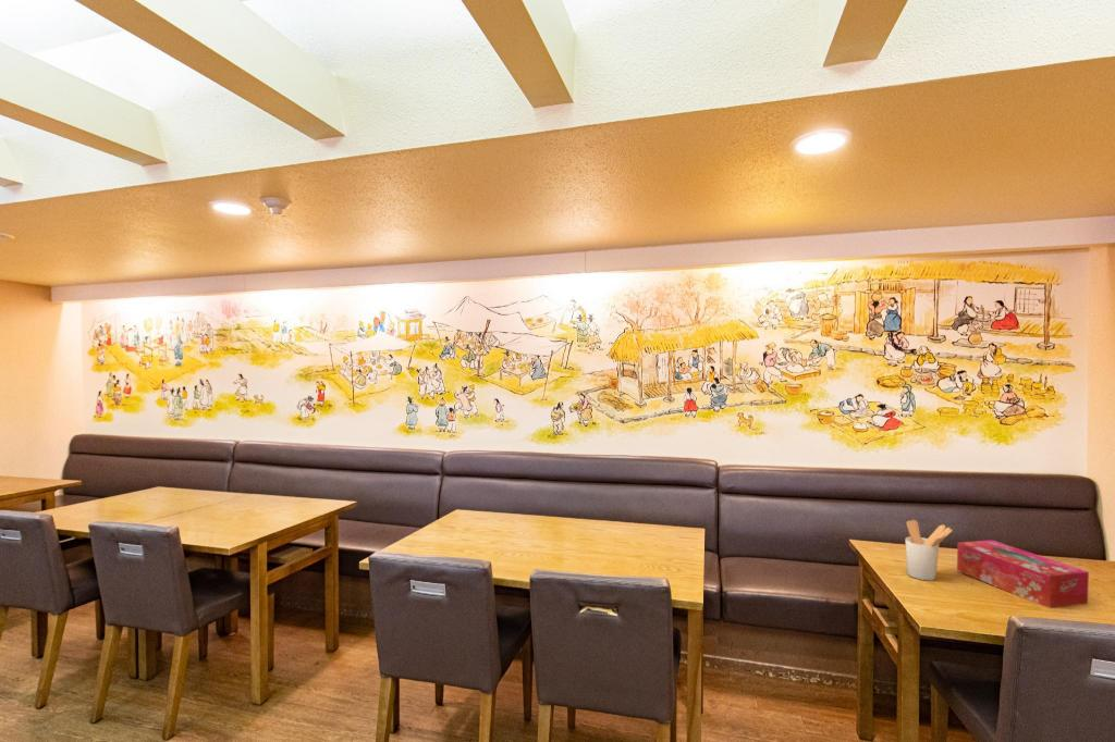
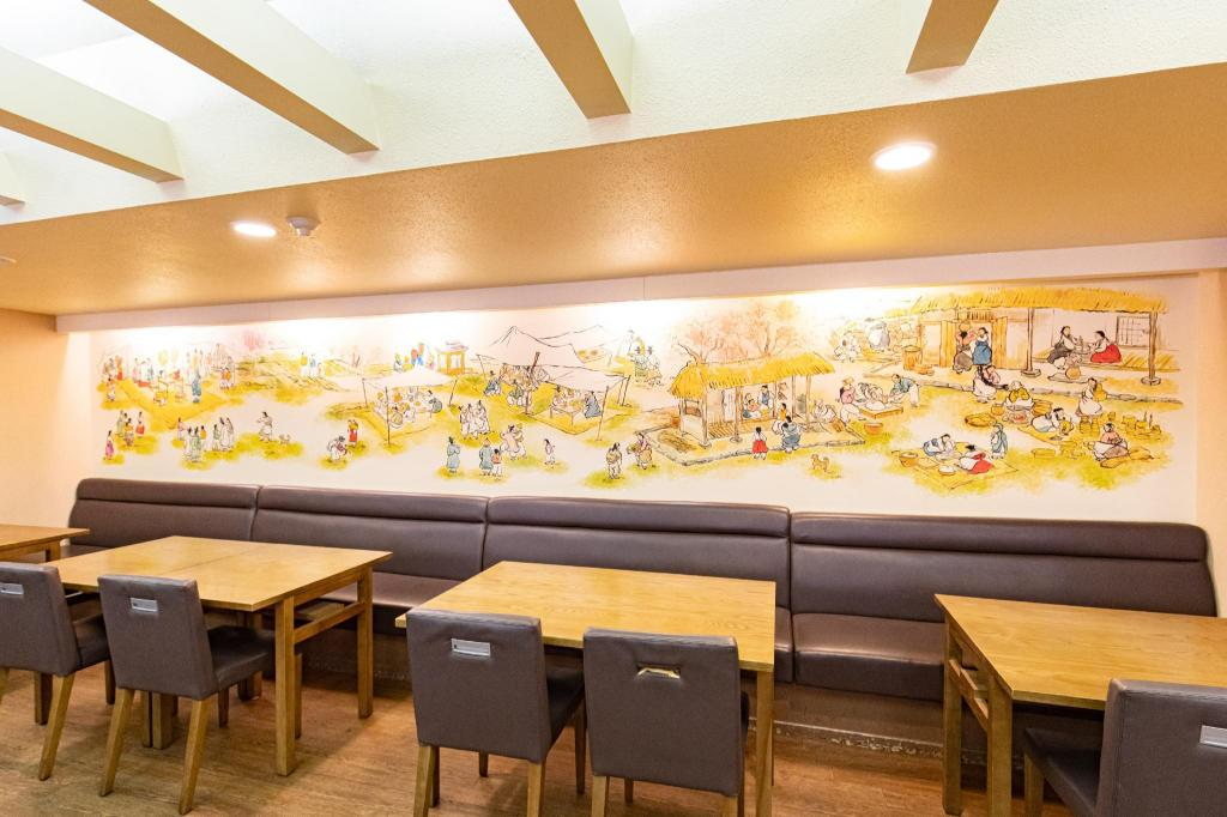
- utensil holder (929, 549)
- tissue box (1017, 570)
